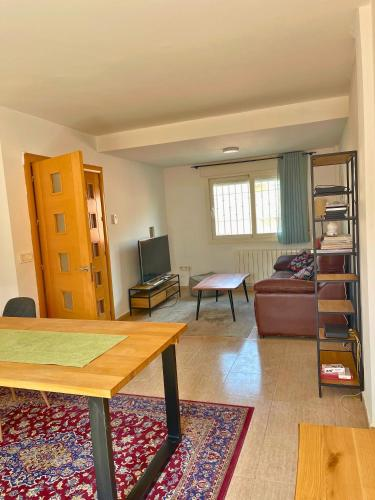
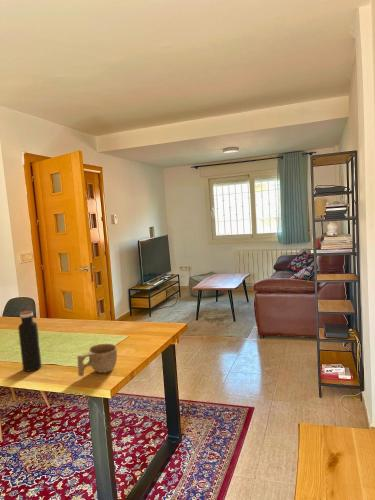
+ cup (97, 360)
+ water bottle (29, 340)
